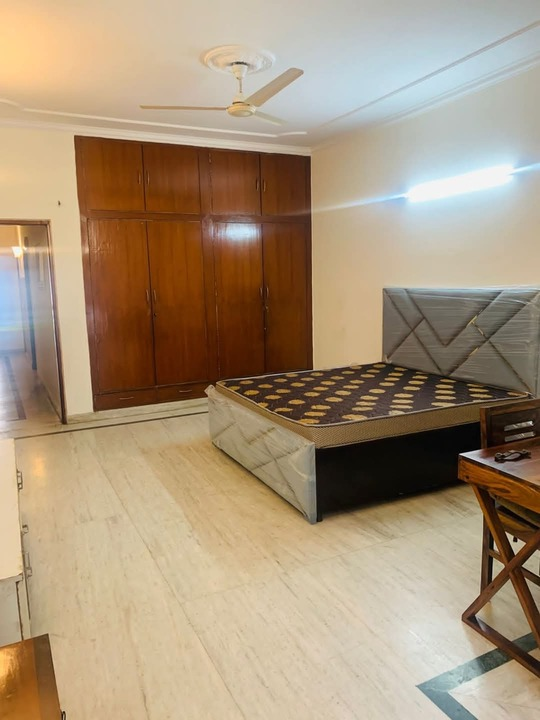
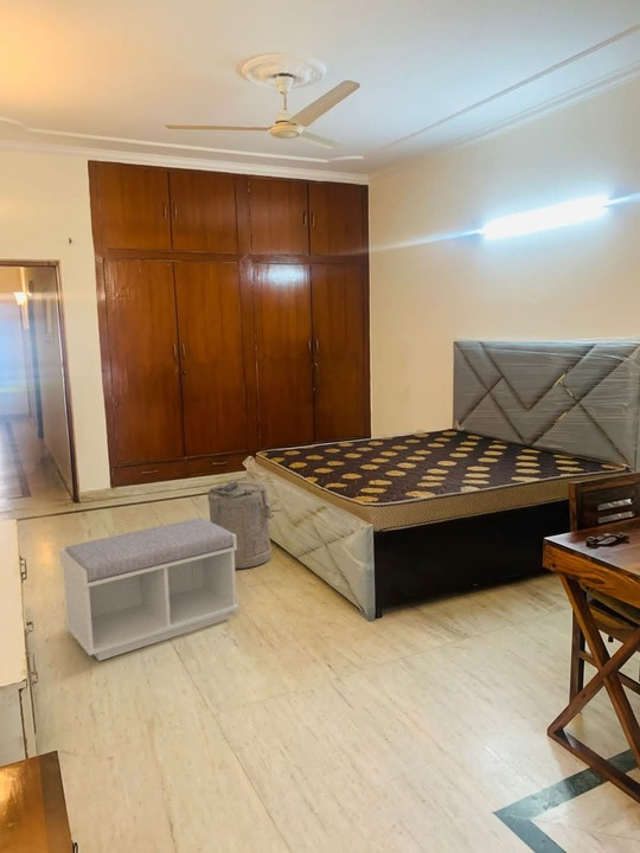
+ laundry hamper (239, 519)
+ bench (153, 582)
